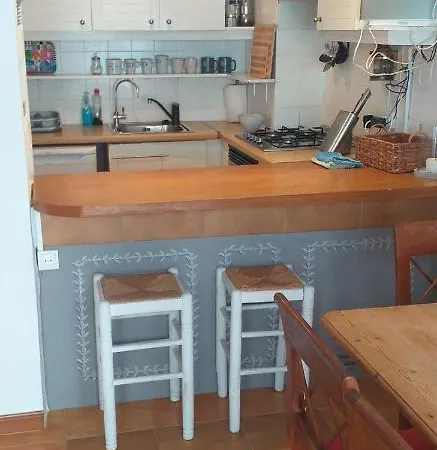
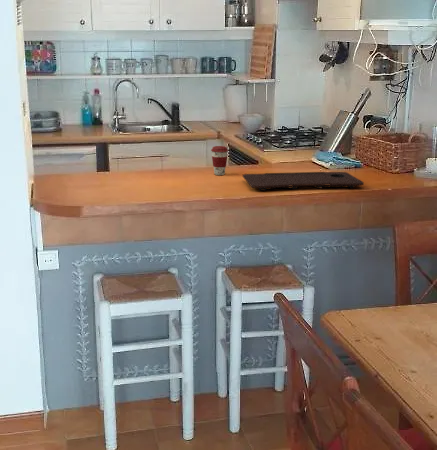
+ coffee cup (219, 160)
+ cutting board (301, 181)
